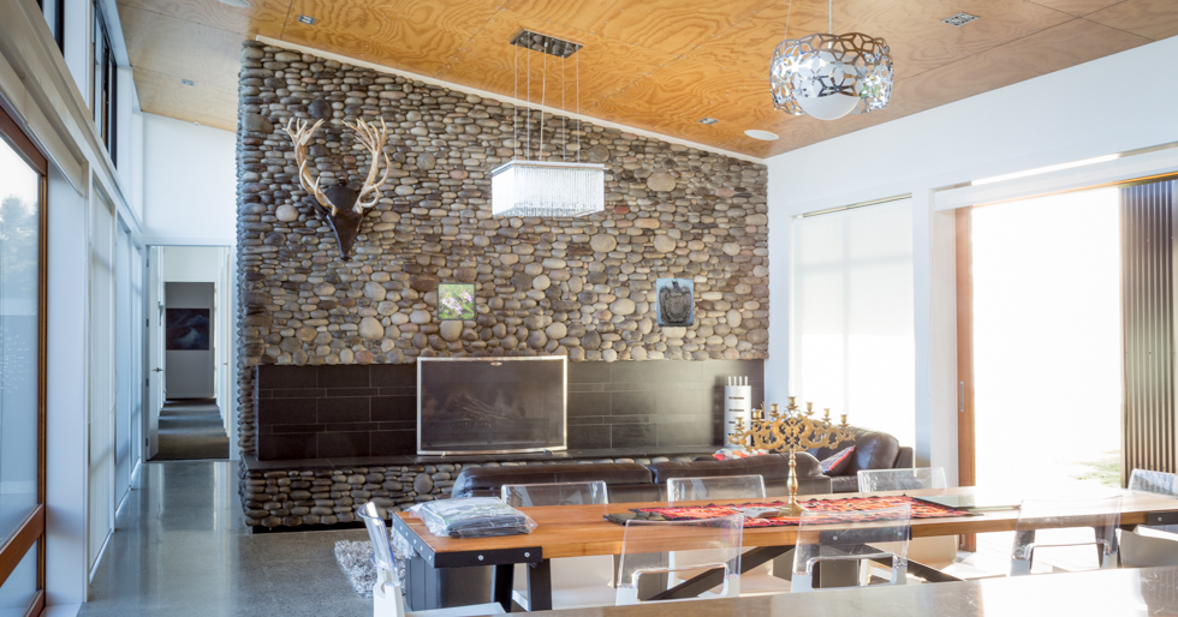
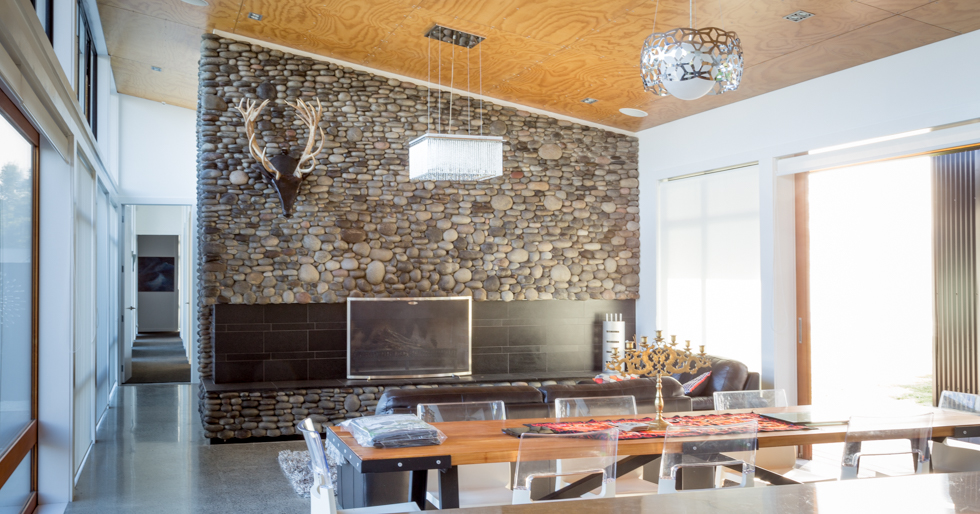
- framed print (456, 301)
- wall sculpture (676, 302)
